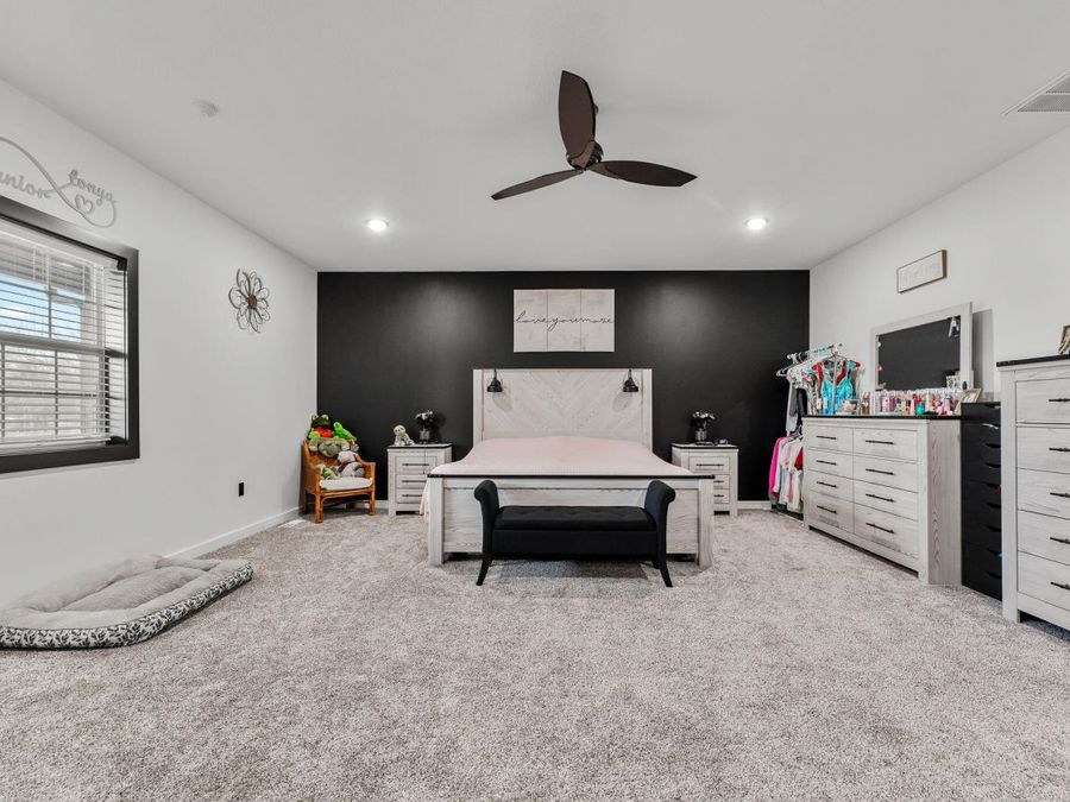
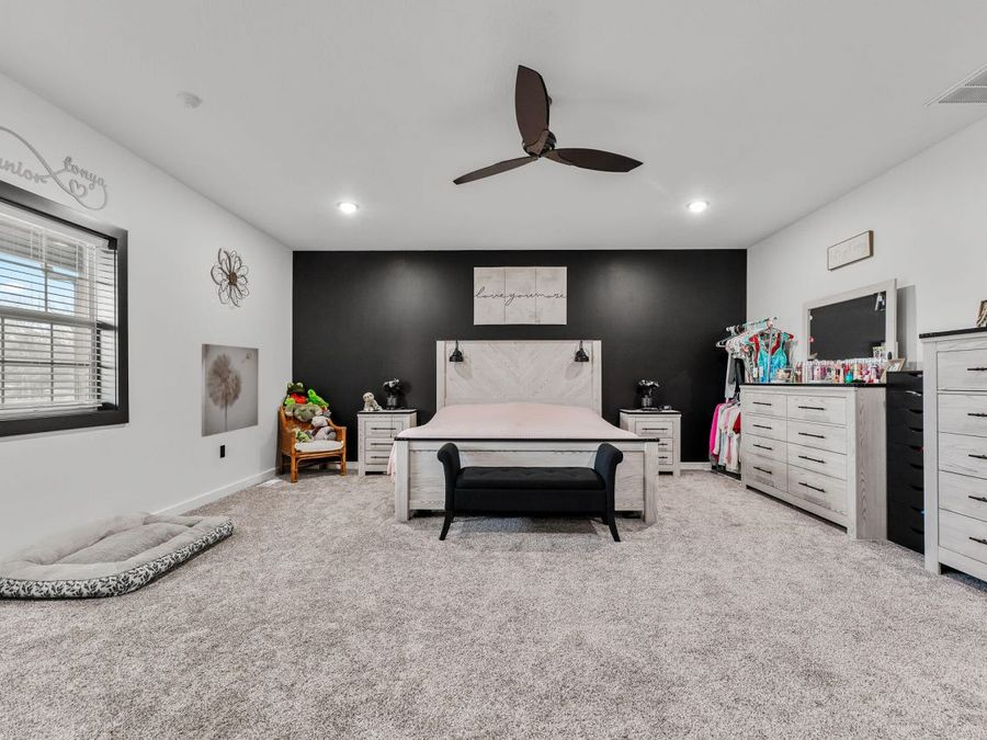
+ wall art (232, 388)
